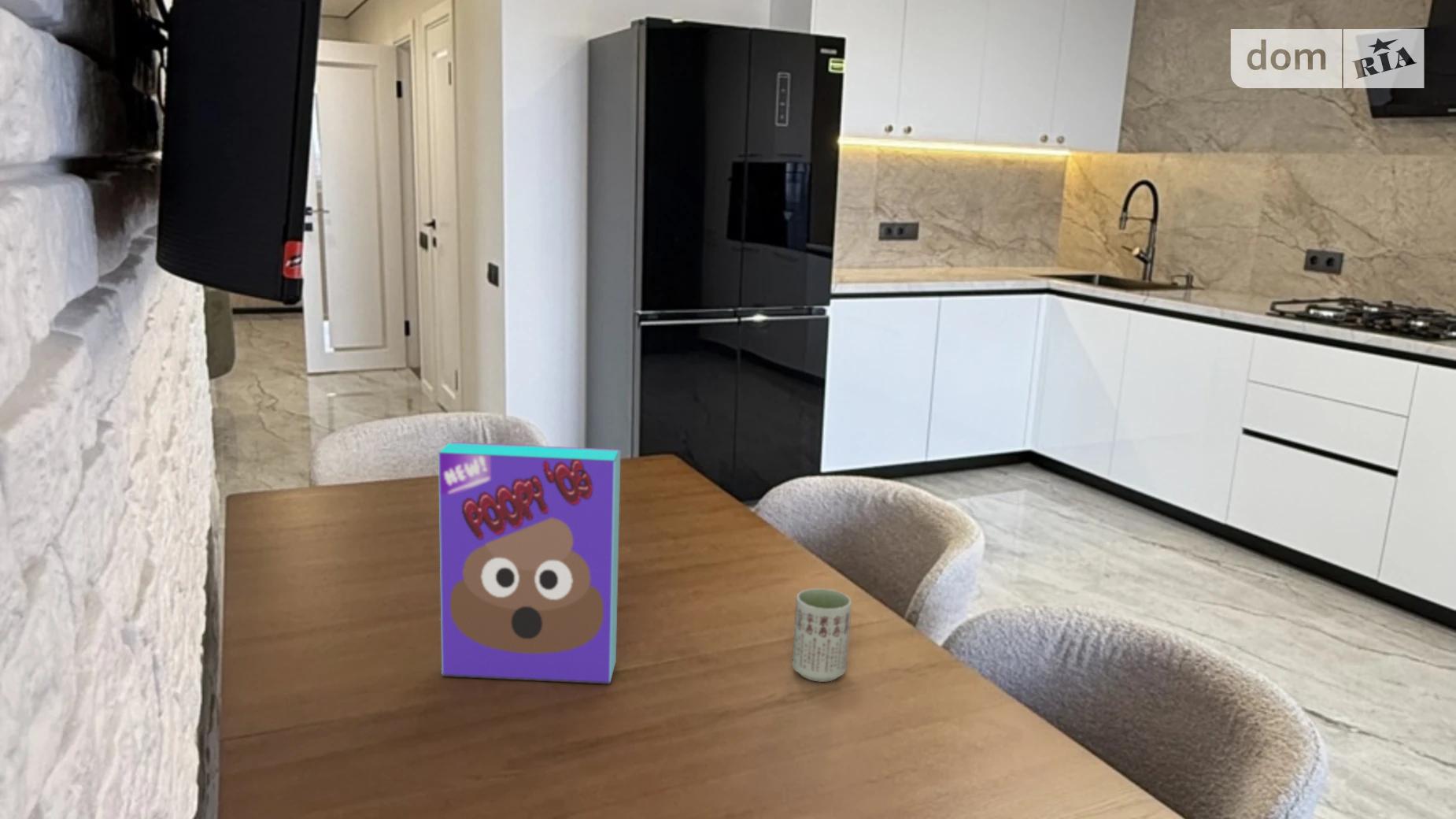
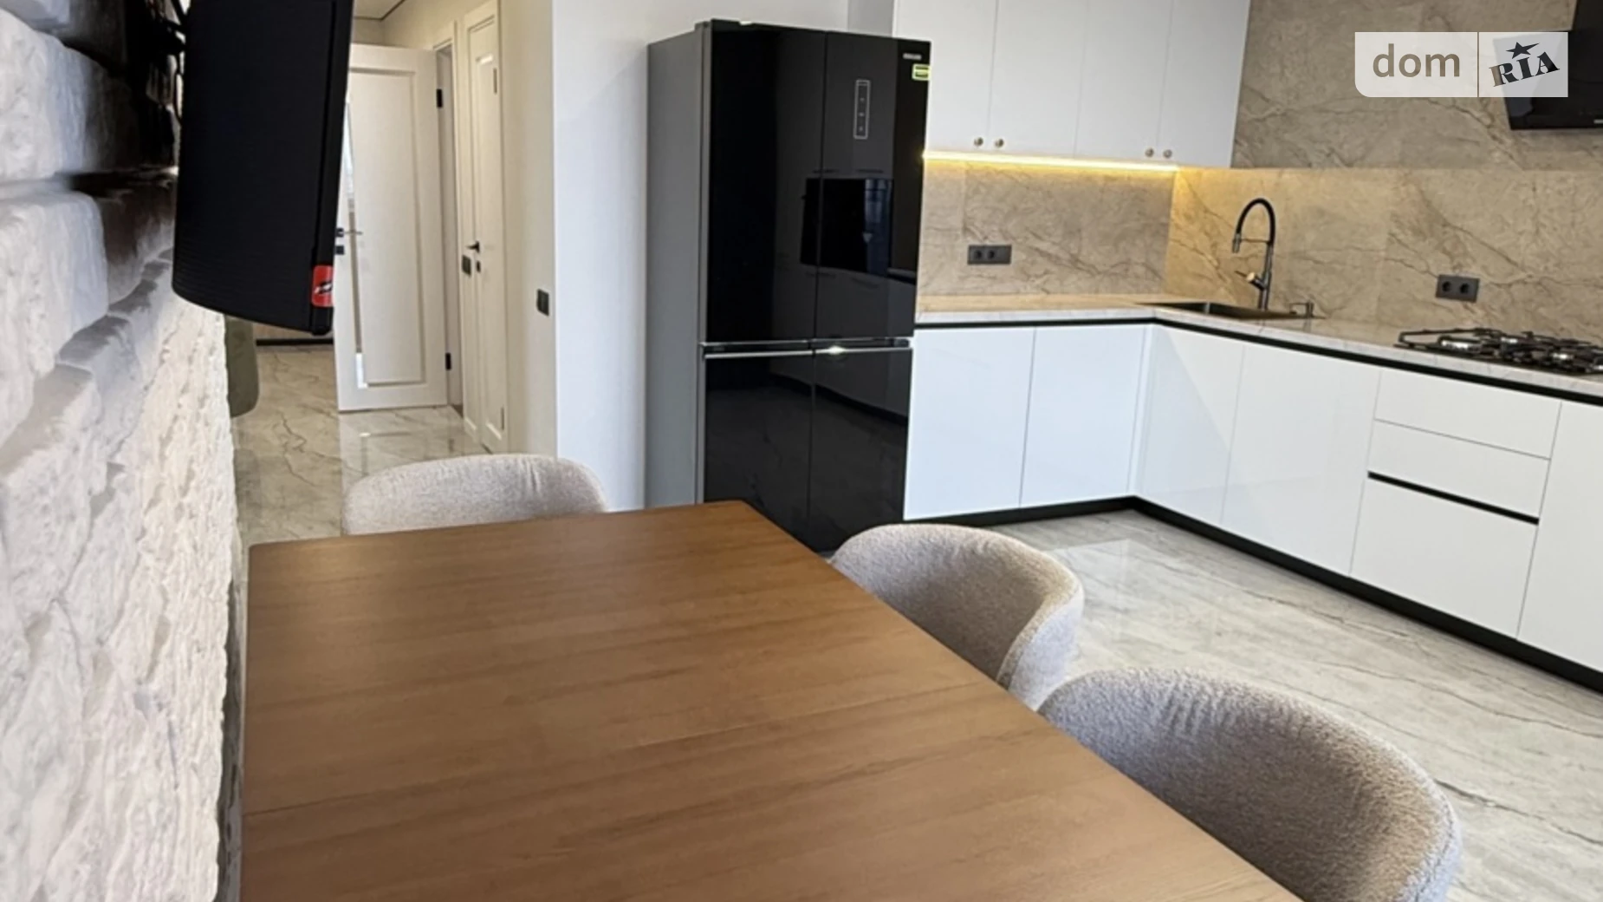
- cup (821, 635)
- cereal box (531, 561)
